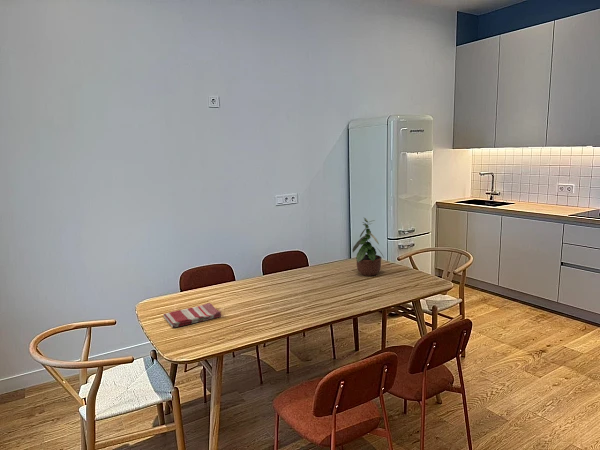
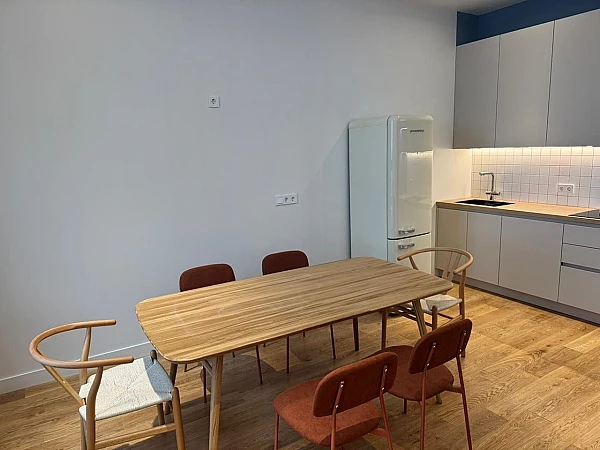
- dish towel (192, 314)
- potted plant (367, 245)
